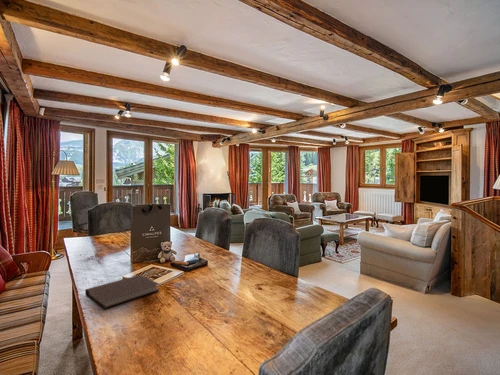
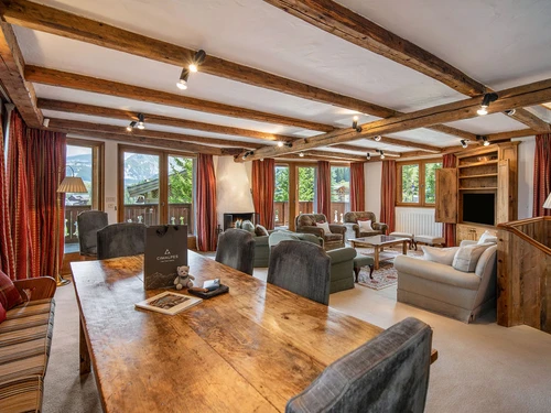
- notebook (123, 289)
